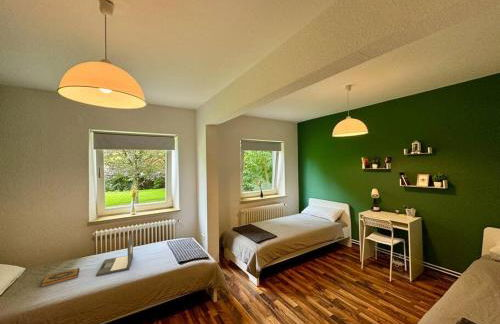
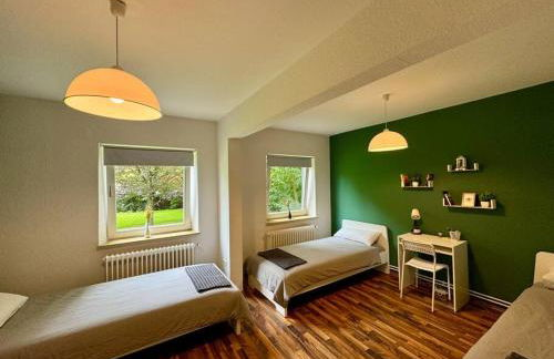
- laptop (117, 257)
- hardback book (61, 276)
